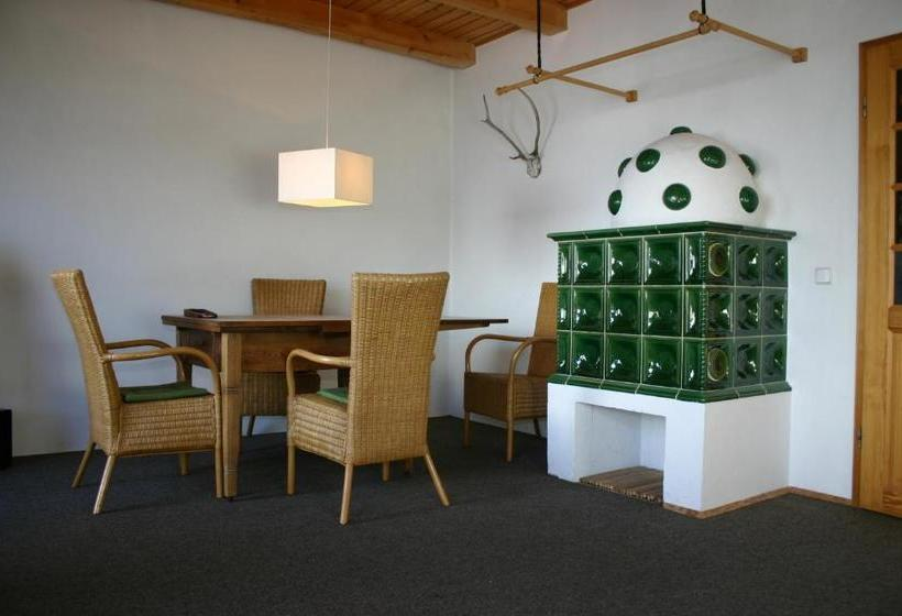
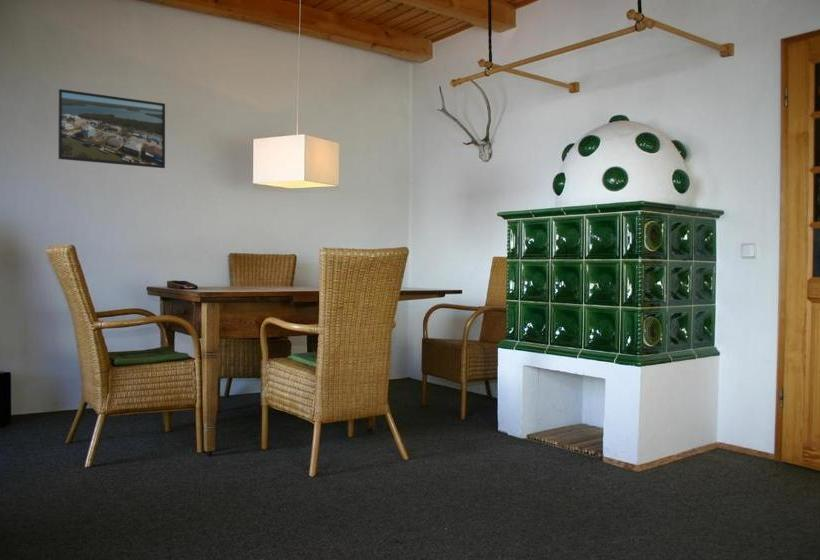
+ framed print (113, 130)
